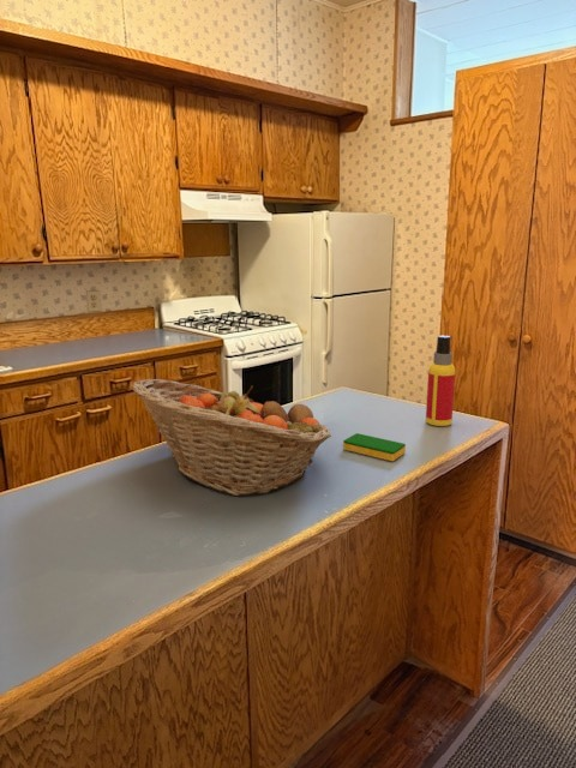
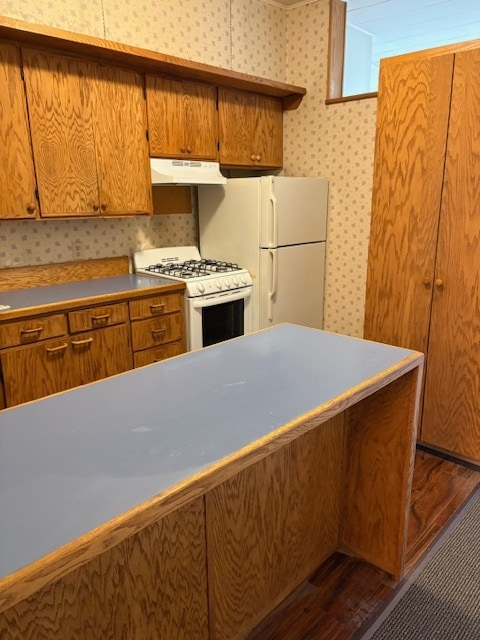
- spray bottle (440, 380)
- fruit basket (230, 424)
- dish sponge (373, 446)
